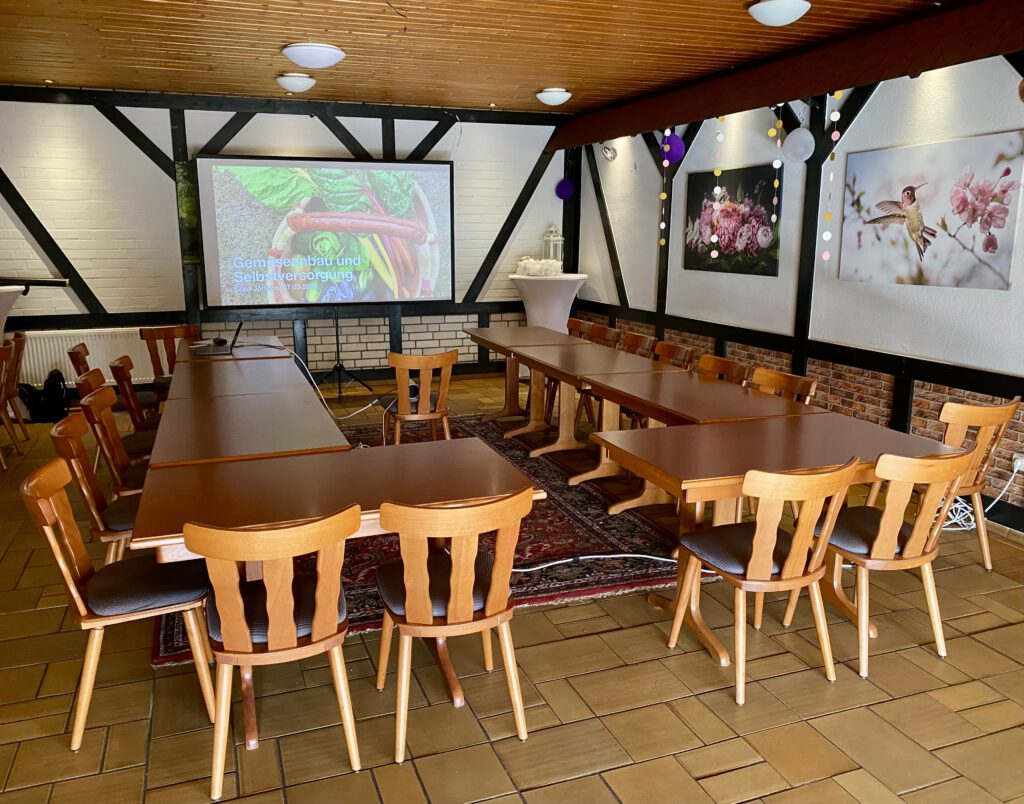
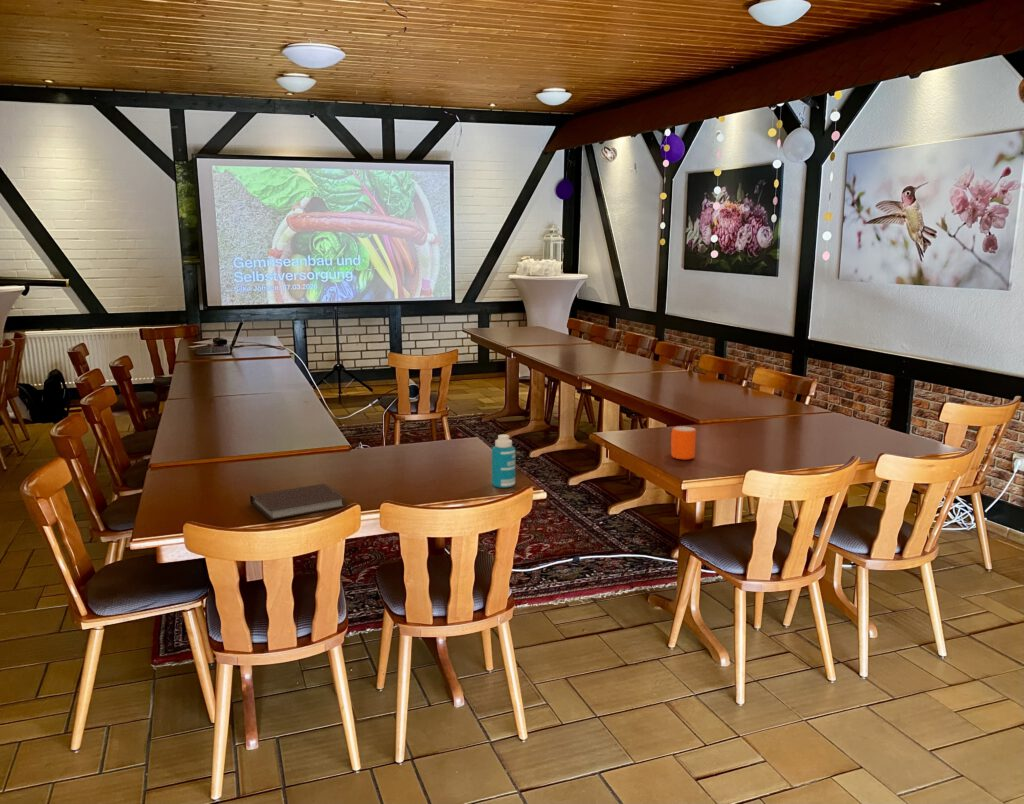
+ bottle (503, 460)
+ notebook (298, 500)
+ mug (680, 442)
